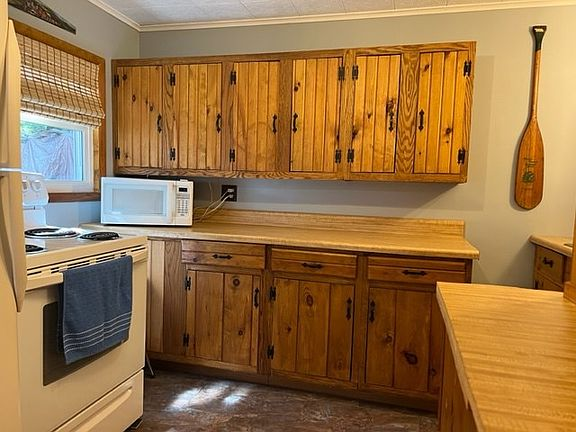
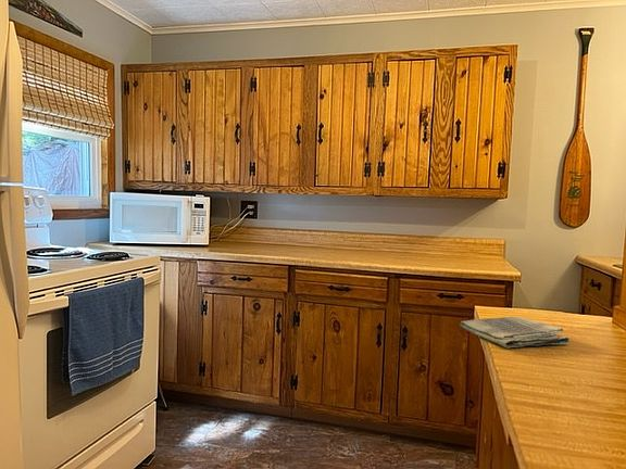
+ dish towel (512, 329)
